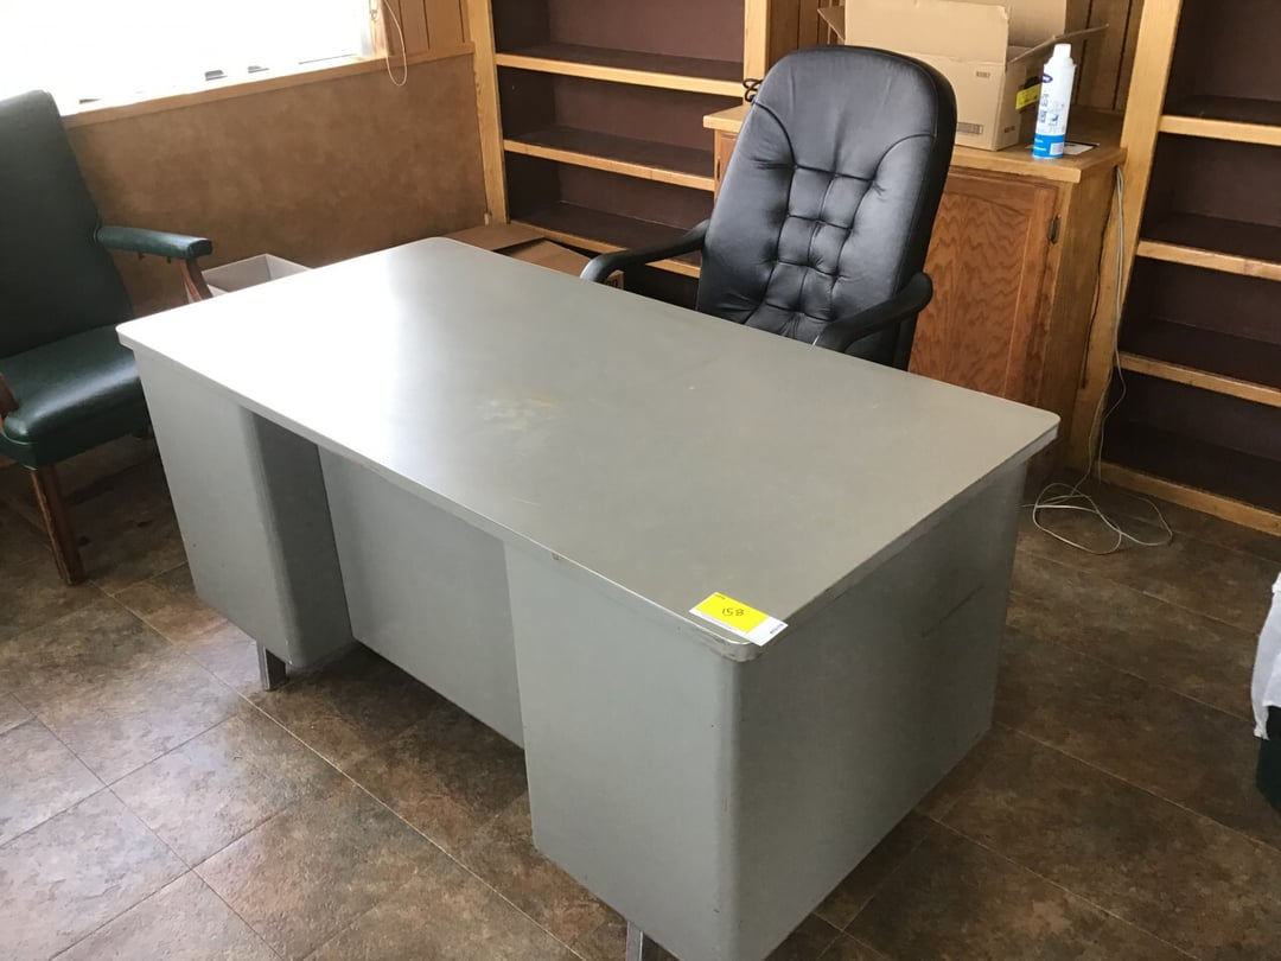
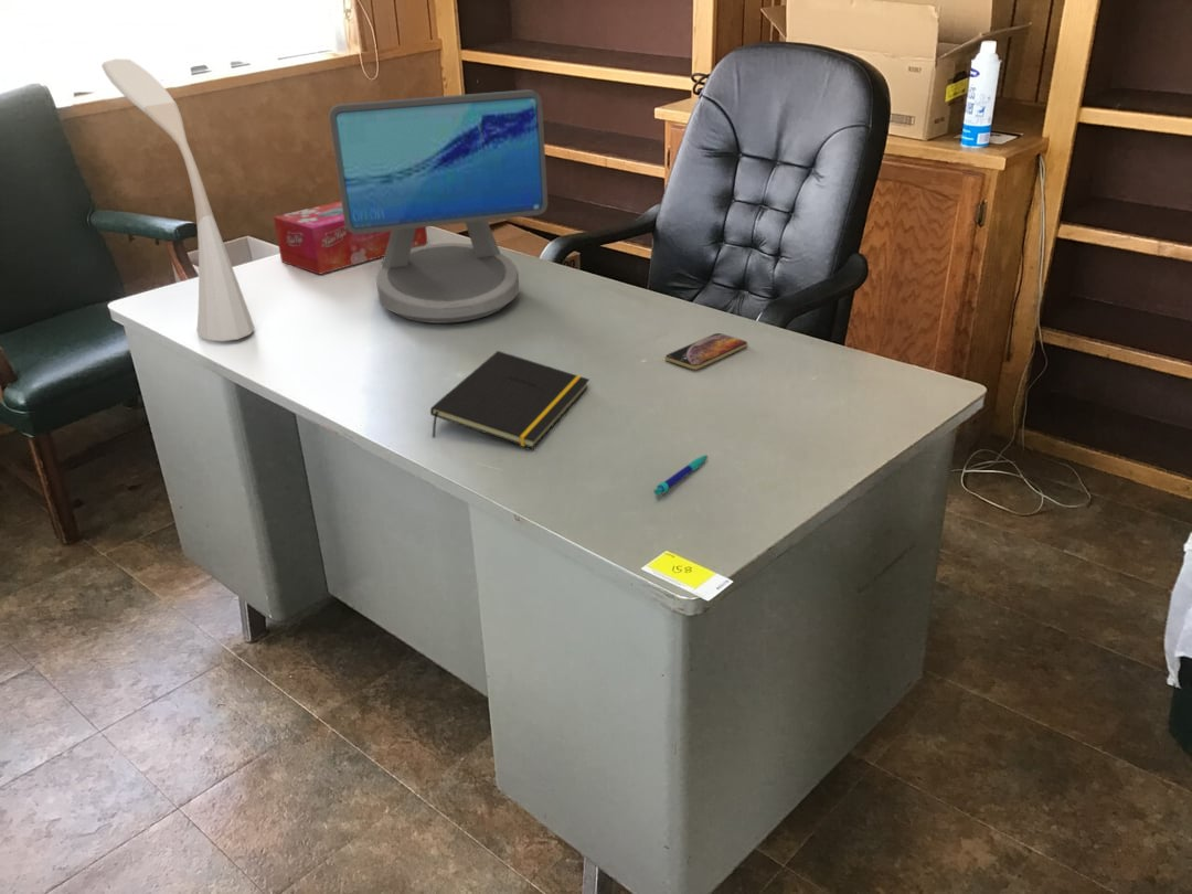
+ computer monitor (439, 200)
+ pen (683, 472)
+ notepad (513, 396)
+ tissue box (351, 233)
+ smartphone (706, 350)
+ desk lamp (192, 191)
